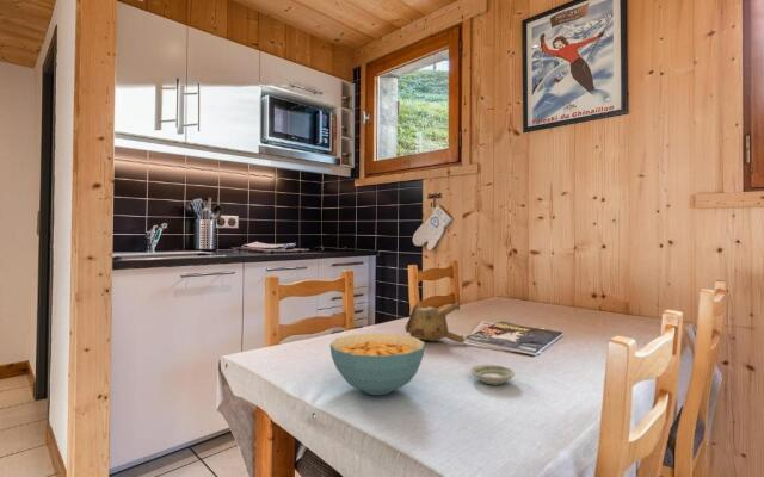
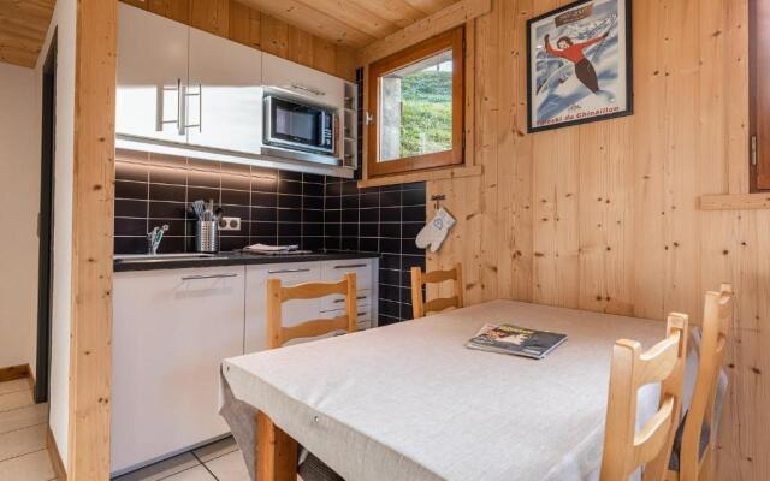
- teapot (435, 321)
- cereal bowl (377, 366)
- saucer (492, 374)
